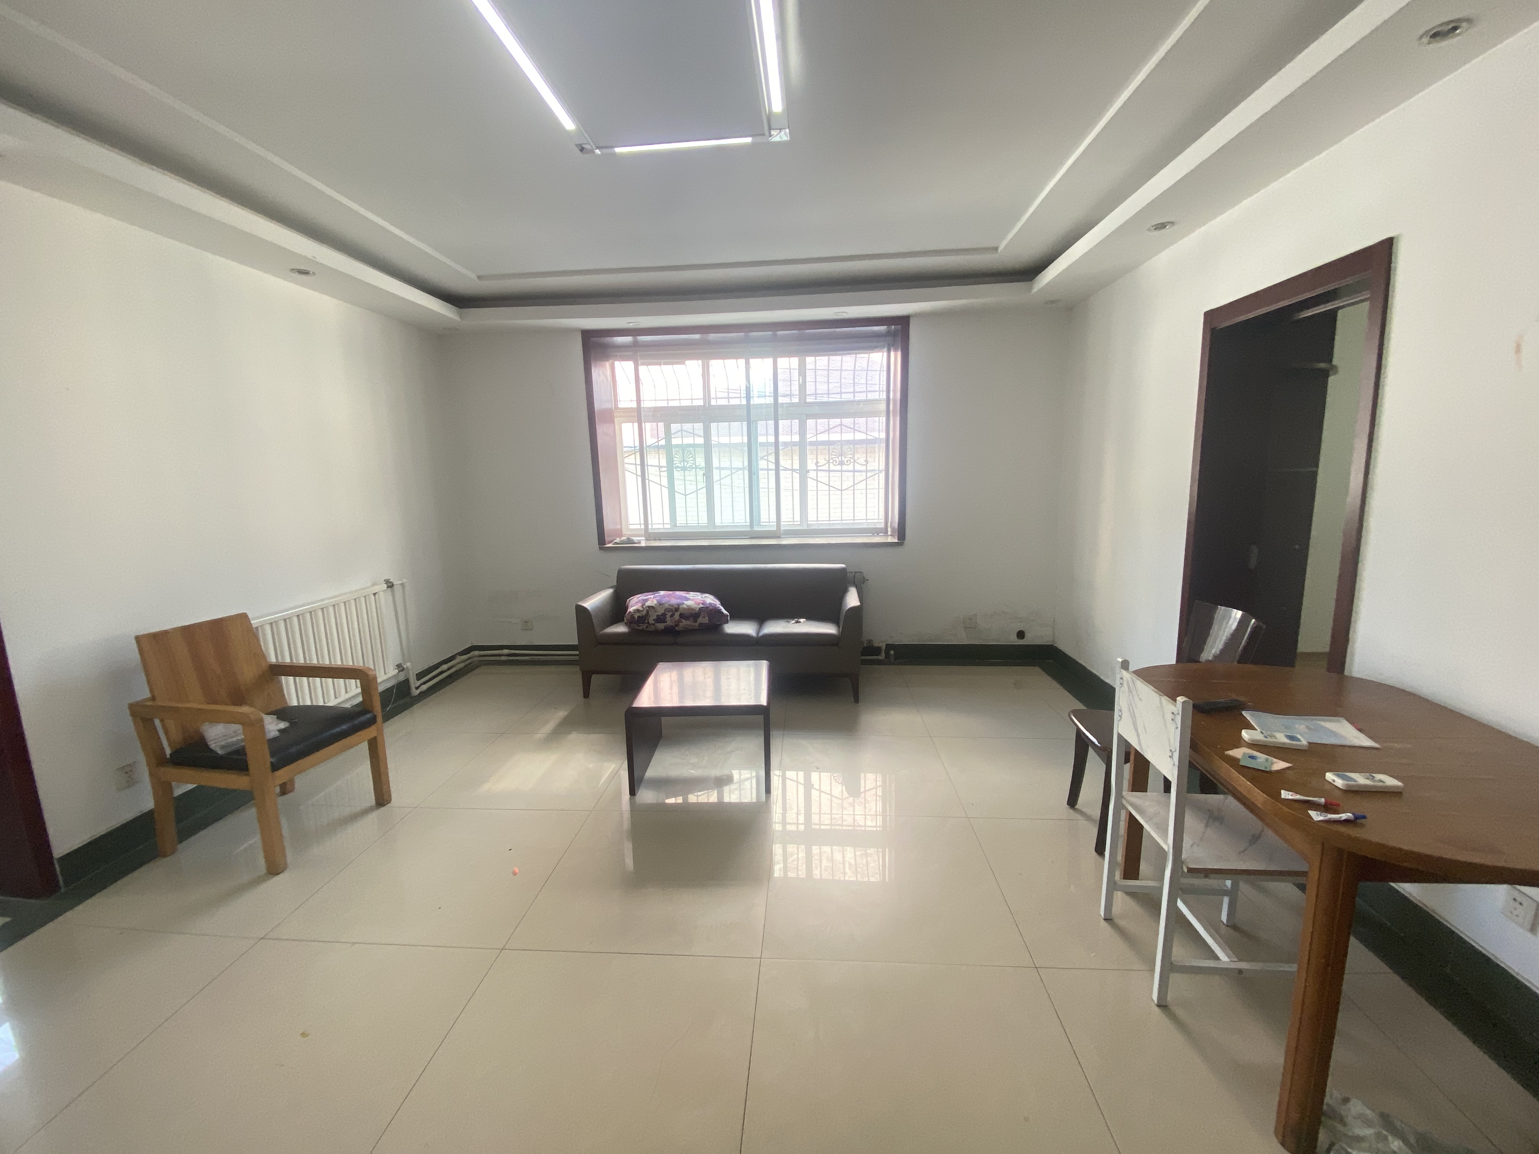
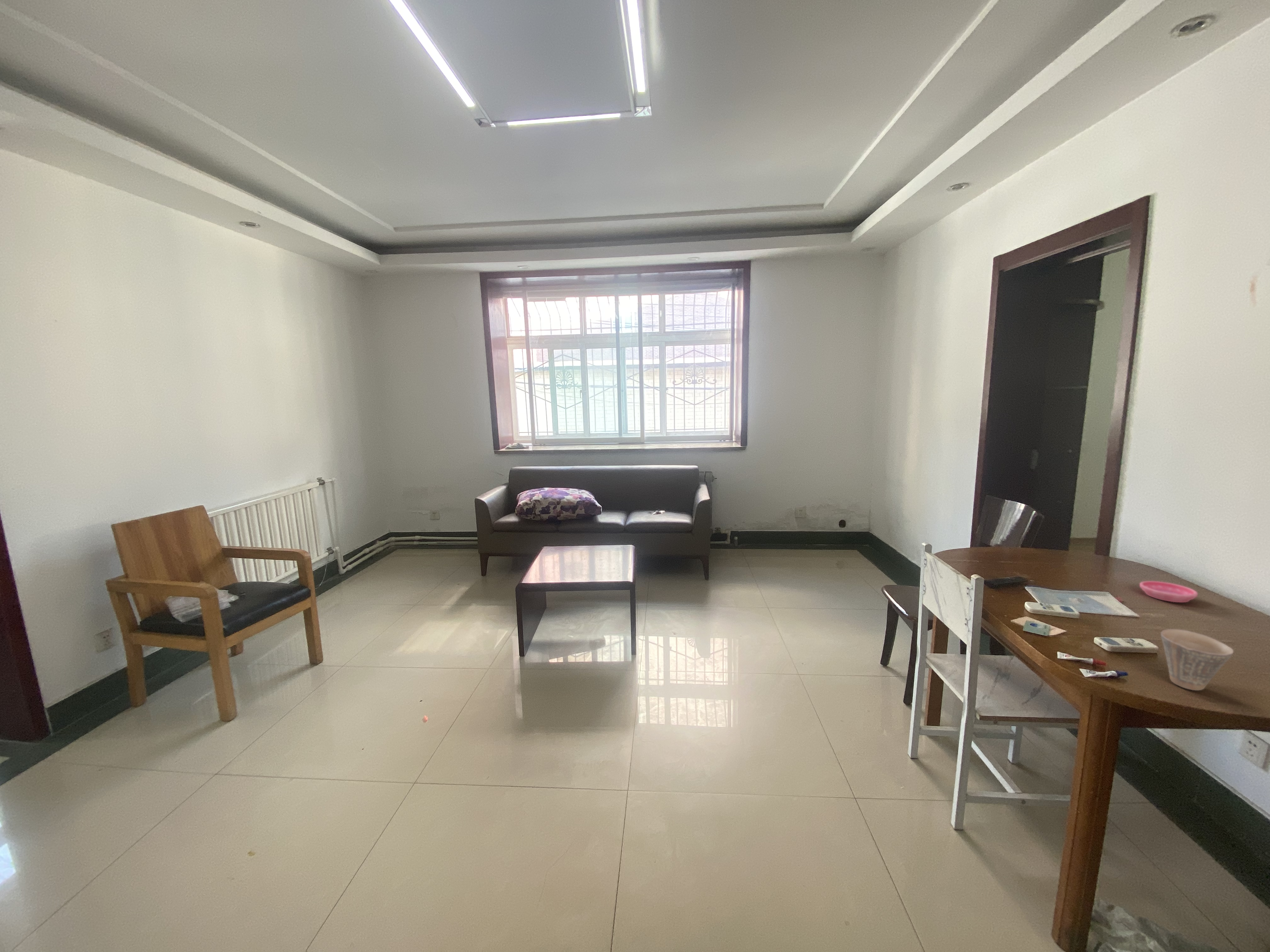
+ cup (1193, 663)
+ saucer (1167, 592)
